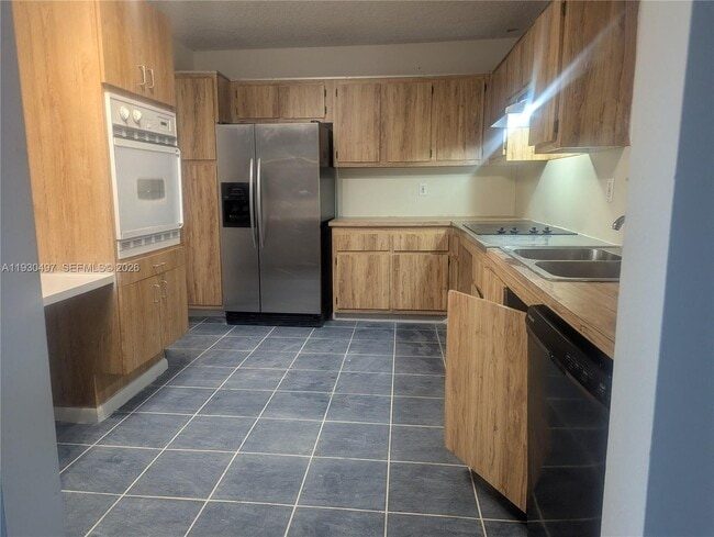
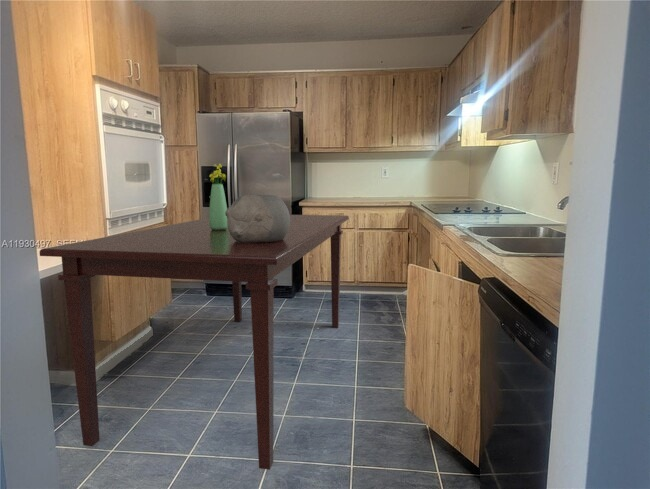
+ bowl (257, 216)
+ bouquet (217, 196)
+ dining table (241, 299)
